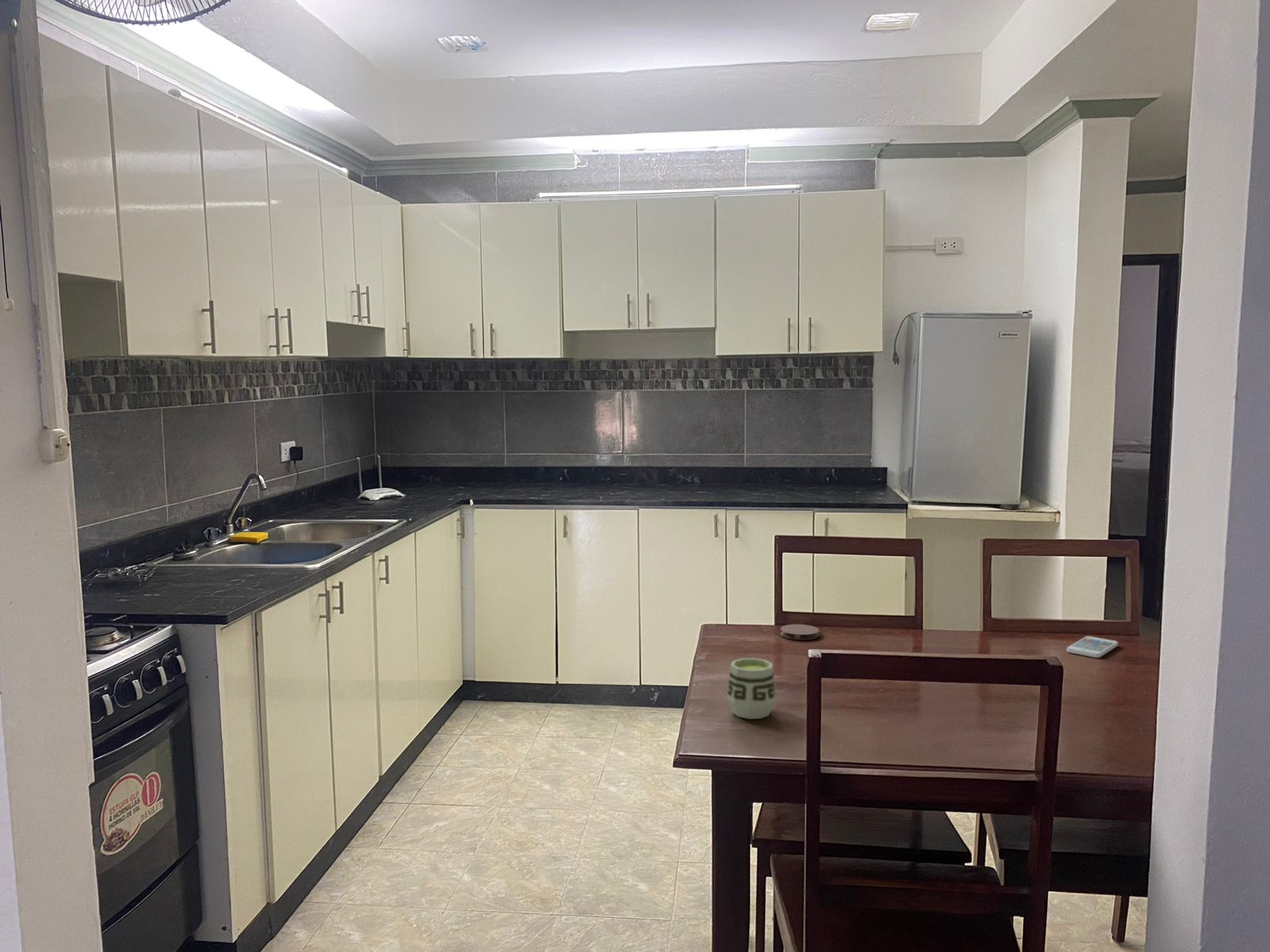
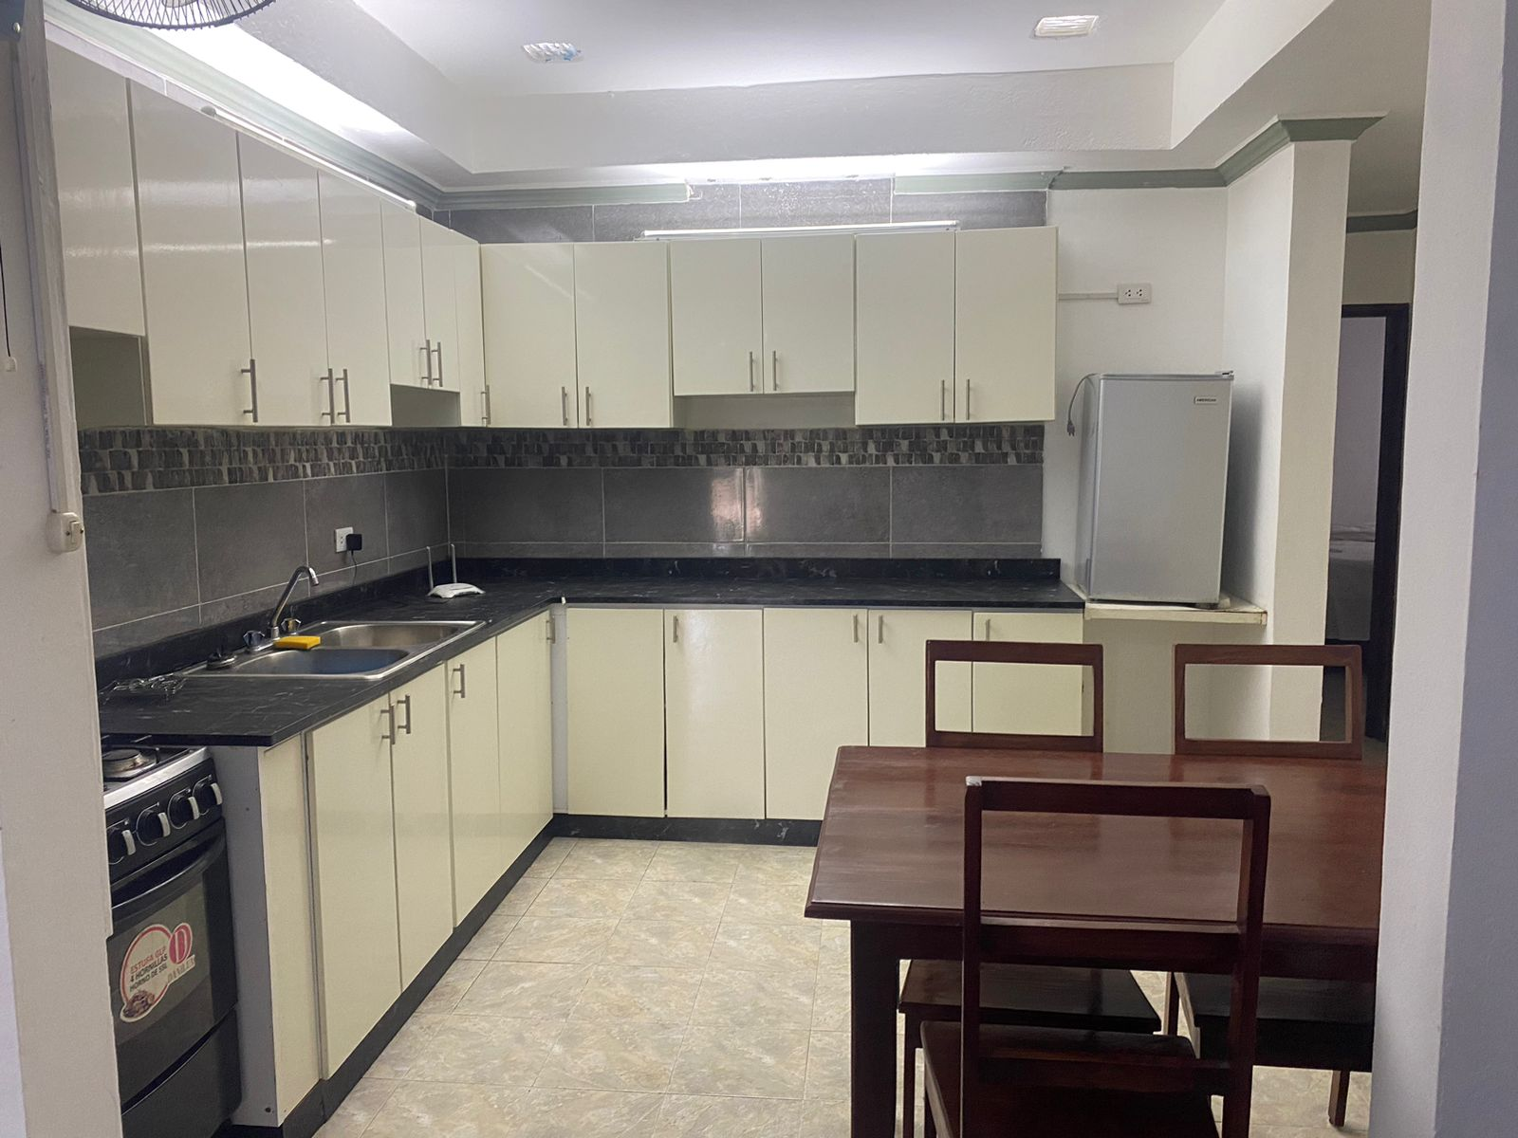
- cup (751, 688)
- coaster (799, 631)
- smartphone (1092, 647)
